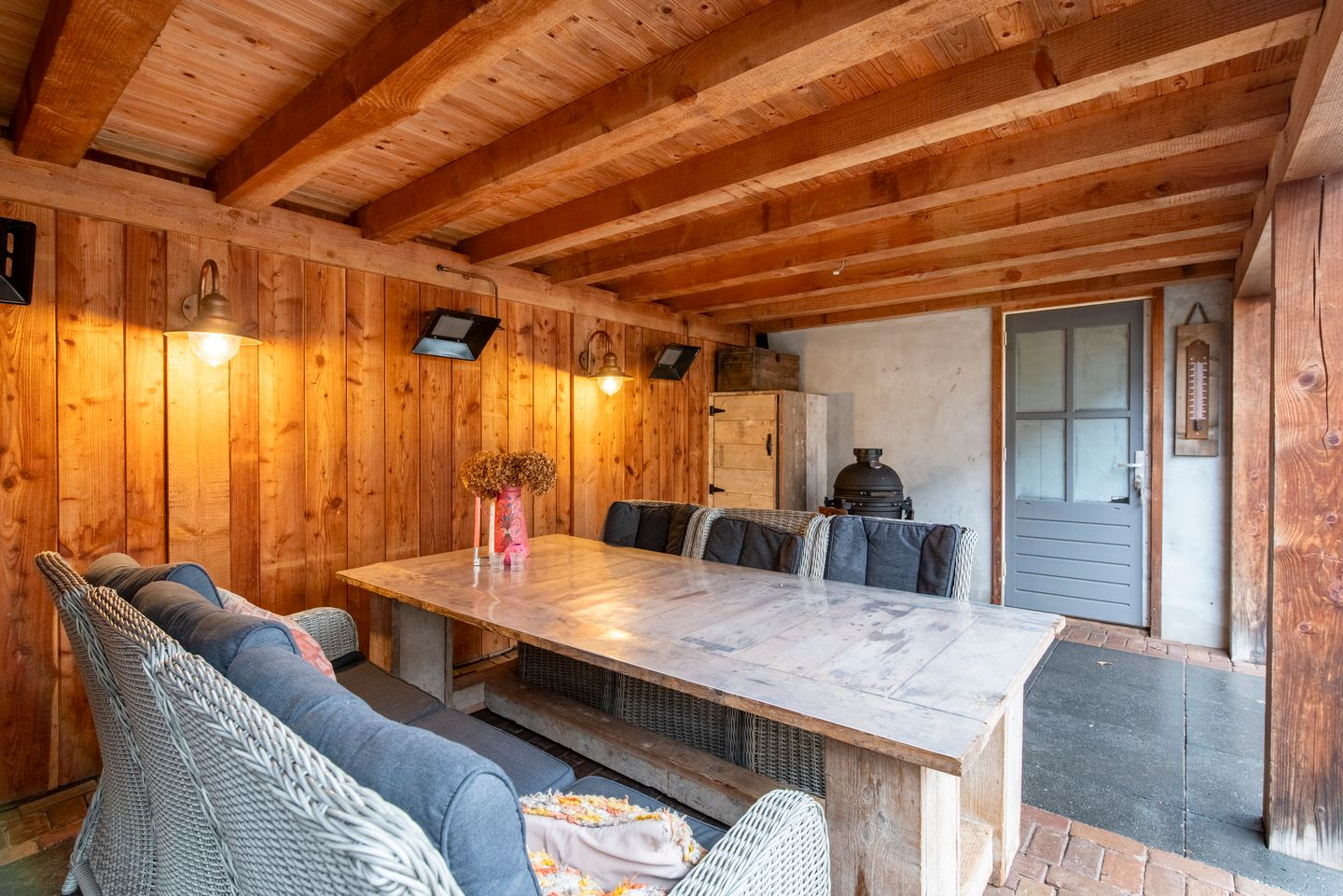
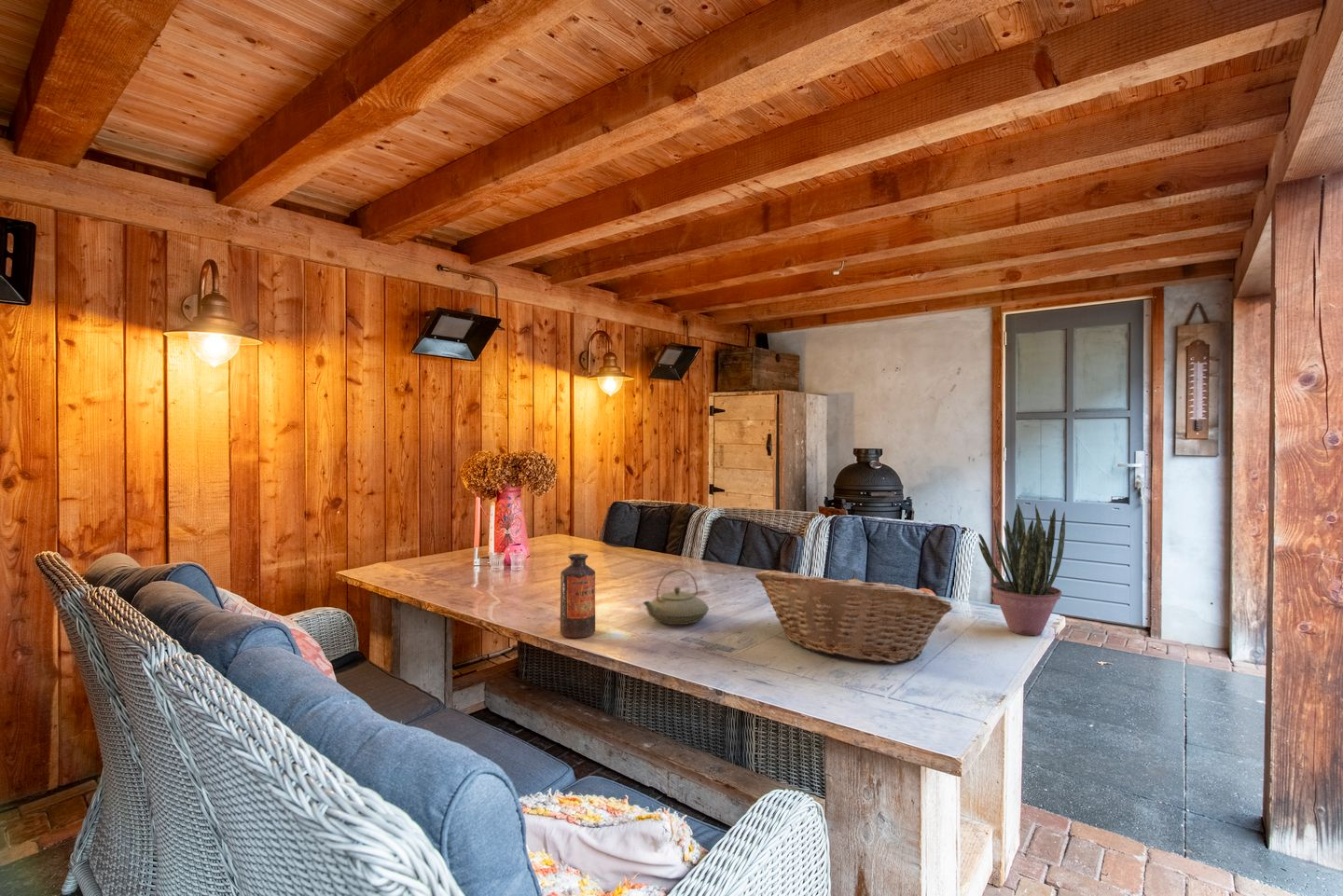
+ potted plant (1023, 566)
+ teapot (673, 595)
+ fruit basket (848, 605)
+ bottle (577, 593)
